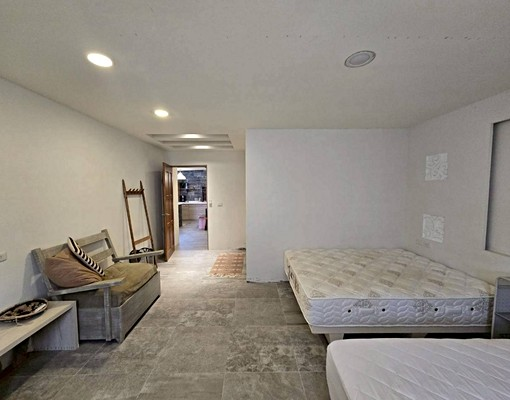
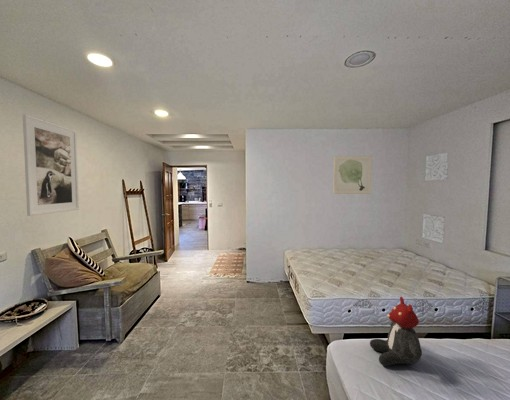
+ wall art (352, 175)
+ teddy bear (395, 329)
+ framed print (54, 168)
